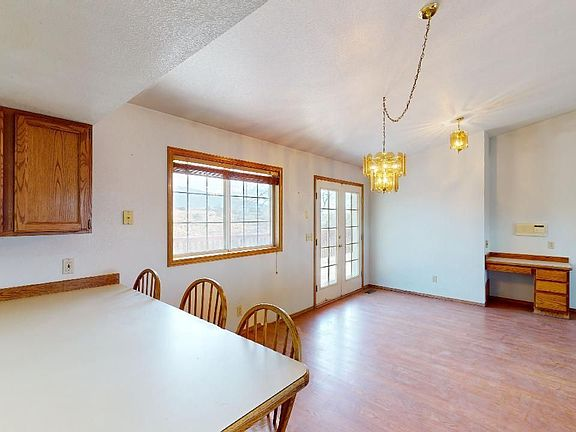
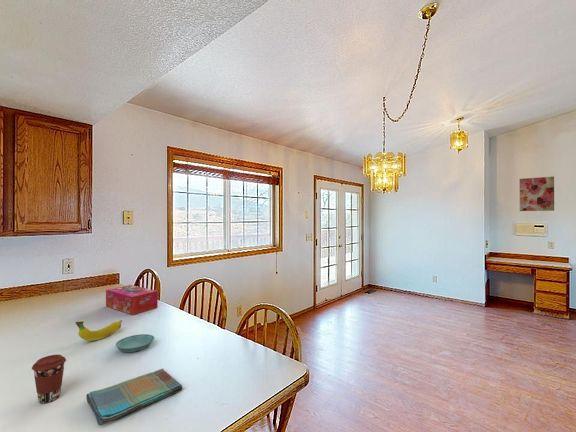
+ tissue box (131, 298)
+ coffee cup (49, 378)
+ saucer (135, 343)
+ wall art (536, 194)
+ dish towel (135, 391)
+ fruit (100, 329)
